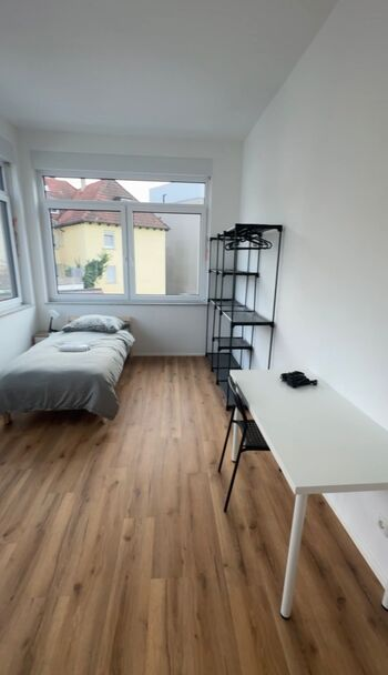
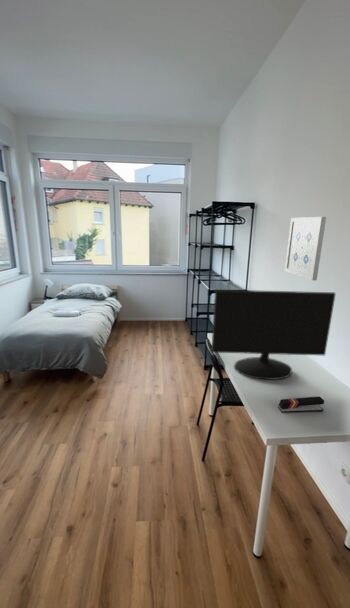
+ wall art (303, 247)
+ computer monitor (266, 330)
+ stapler (301, 404)
